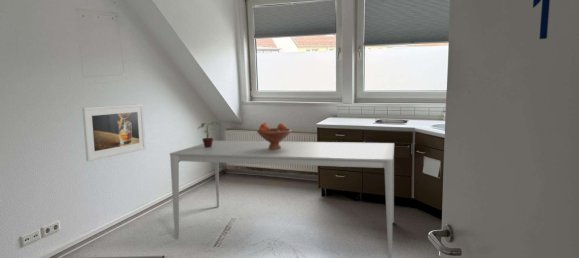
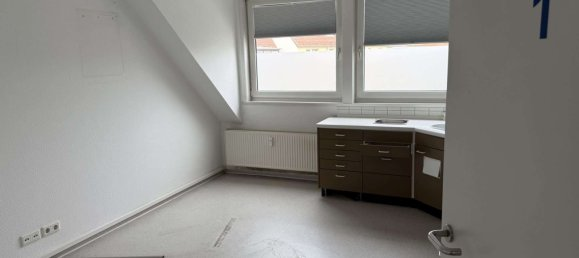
- fruit bowl (274, 135)
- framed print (116, 130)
- dining table (287, 164)
- potted plant (208, 134)
